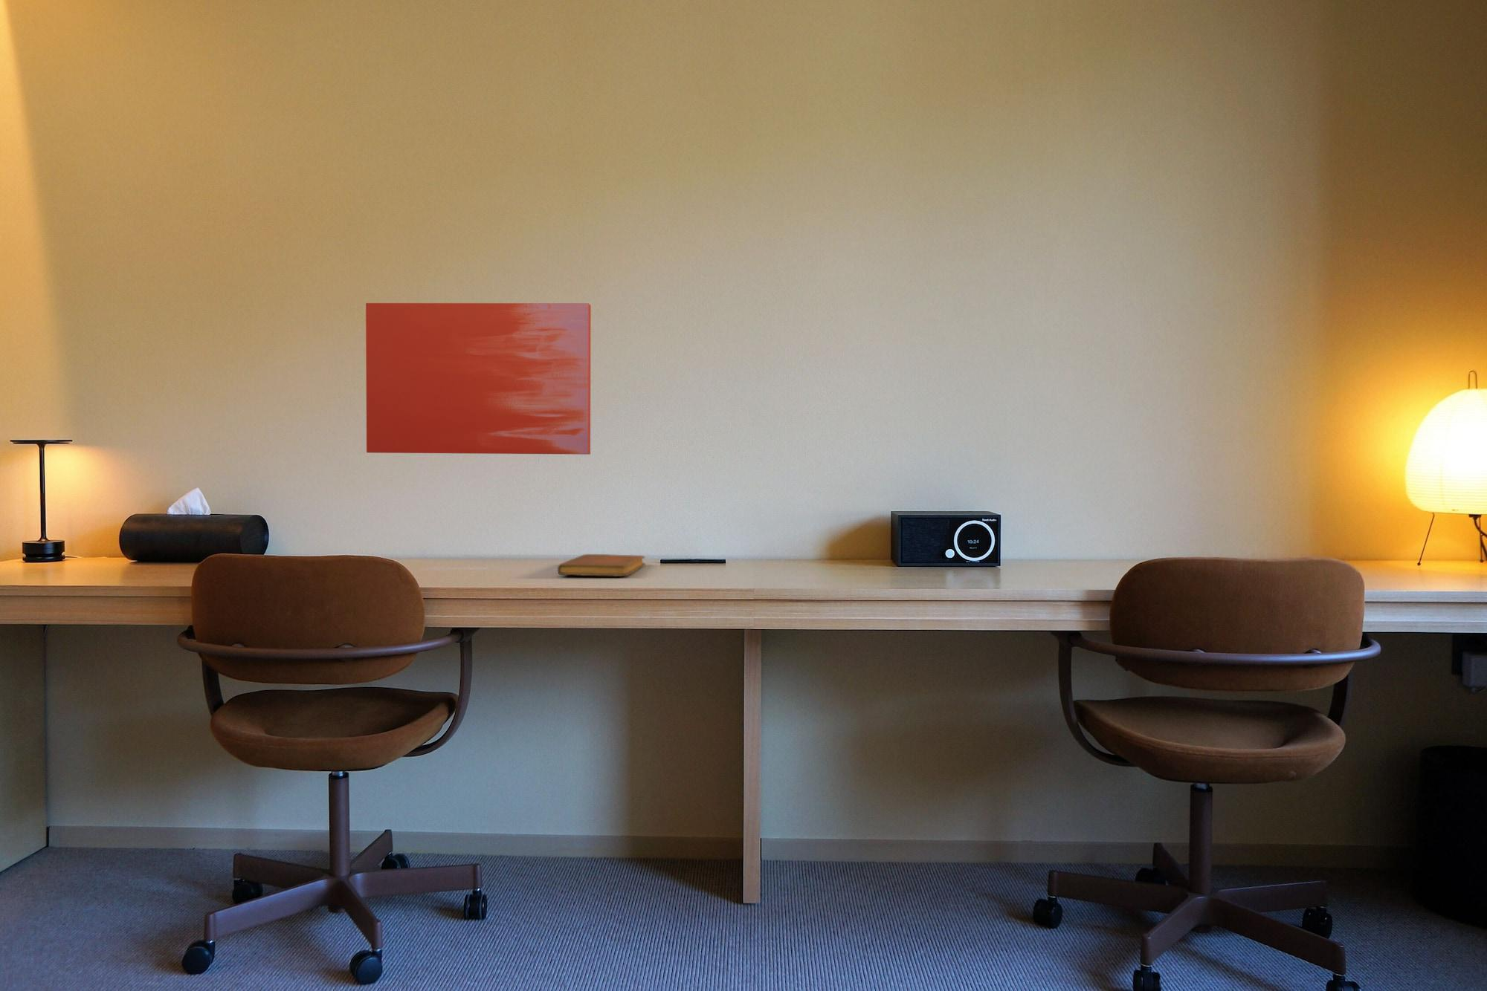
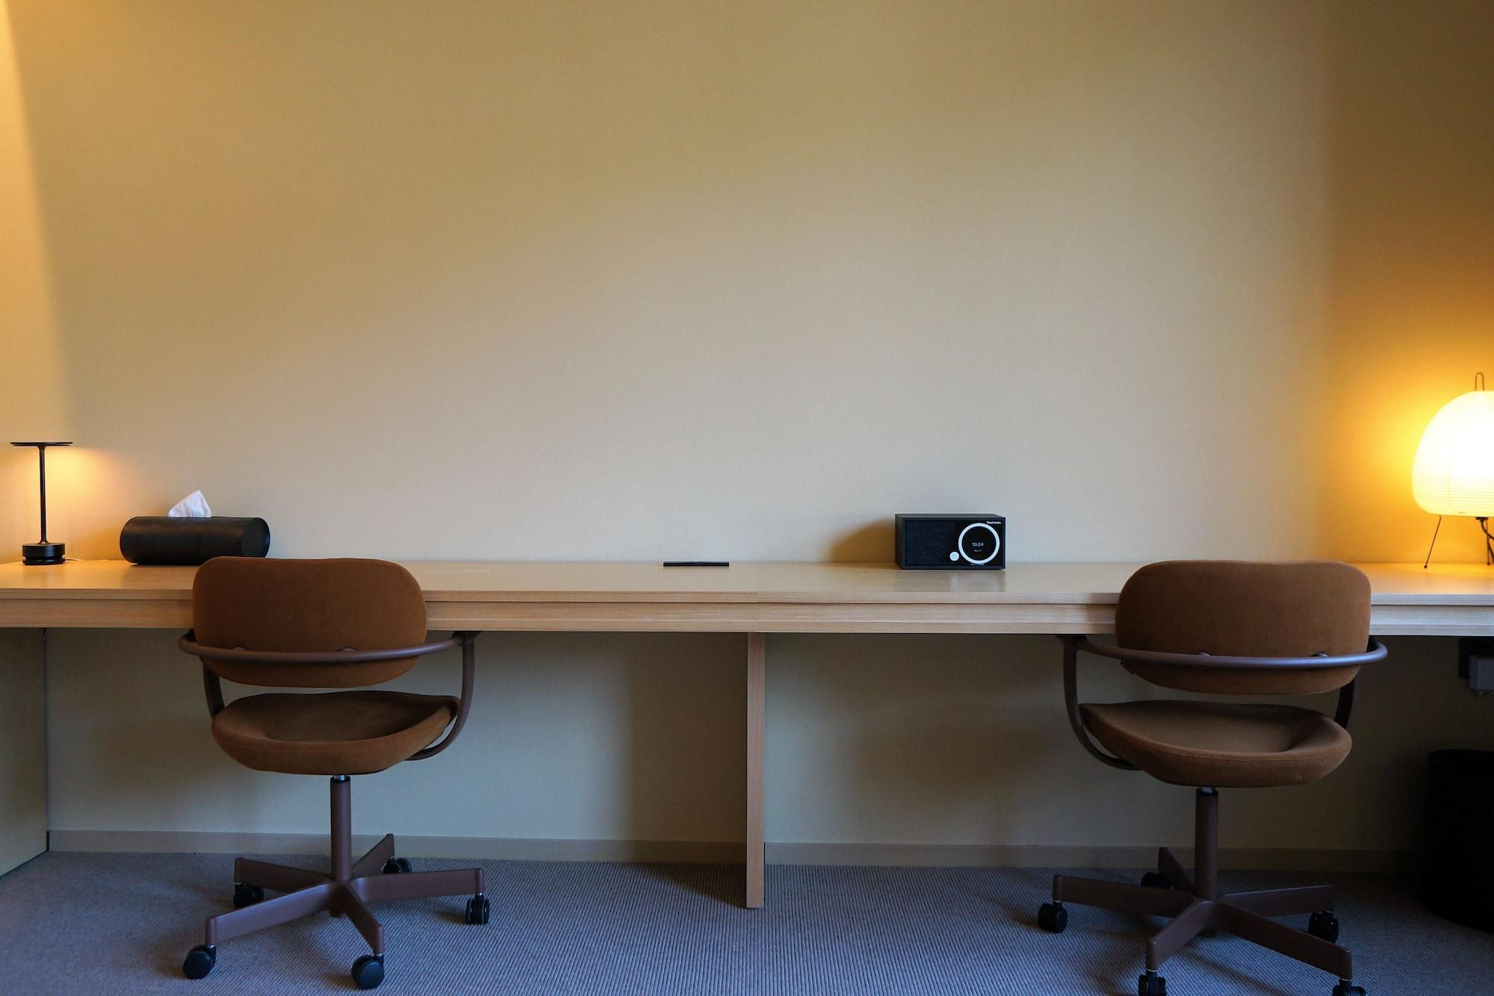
- notebook (603, 564)
- wall art (478, 379)
